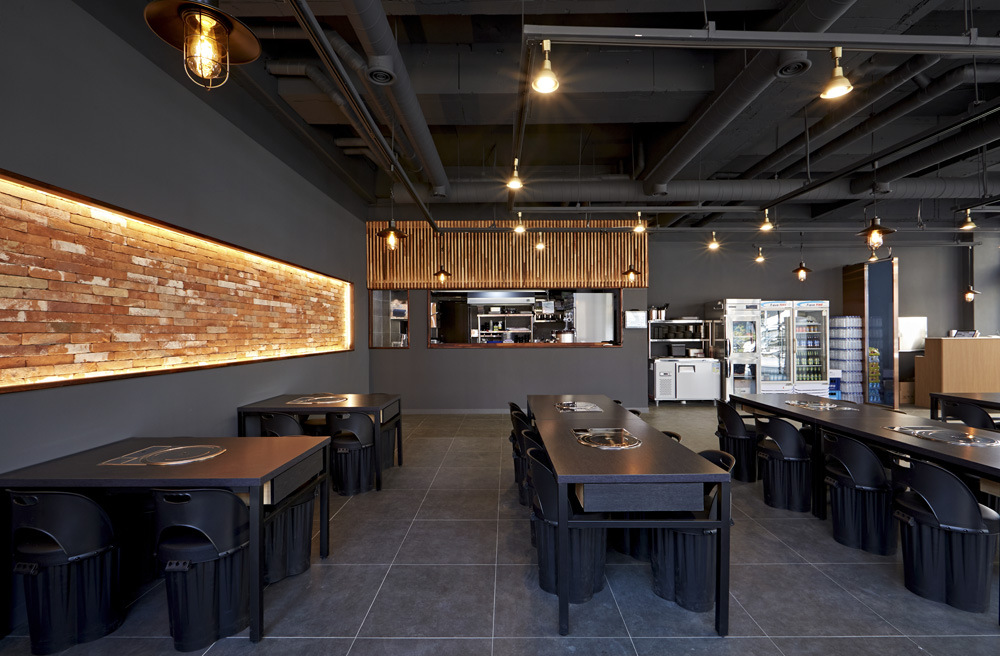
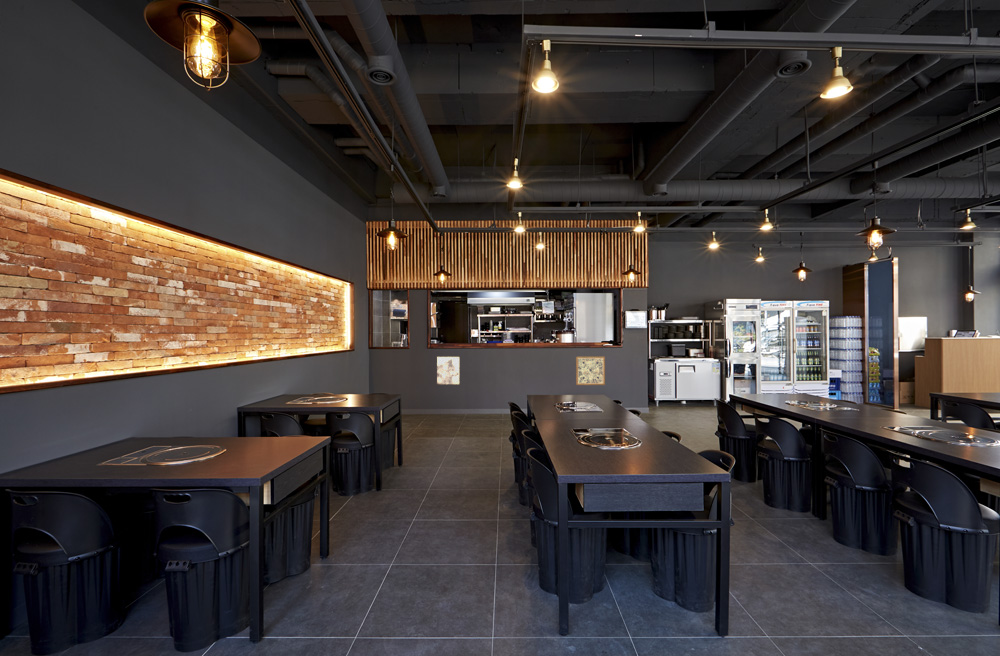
+ wall art (448, 370)
+ wall art (589, 371)
